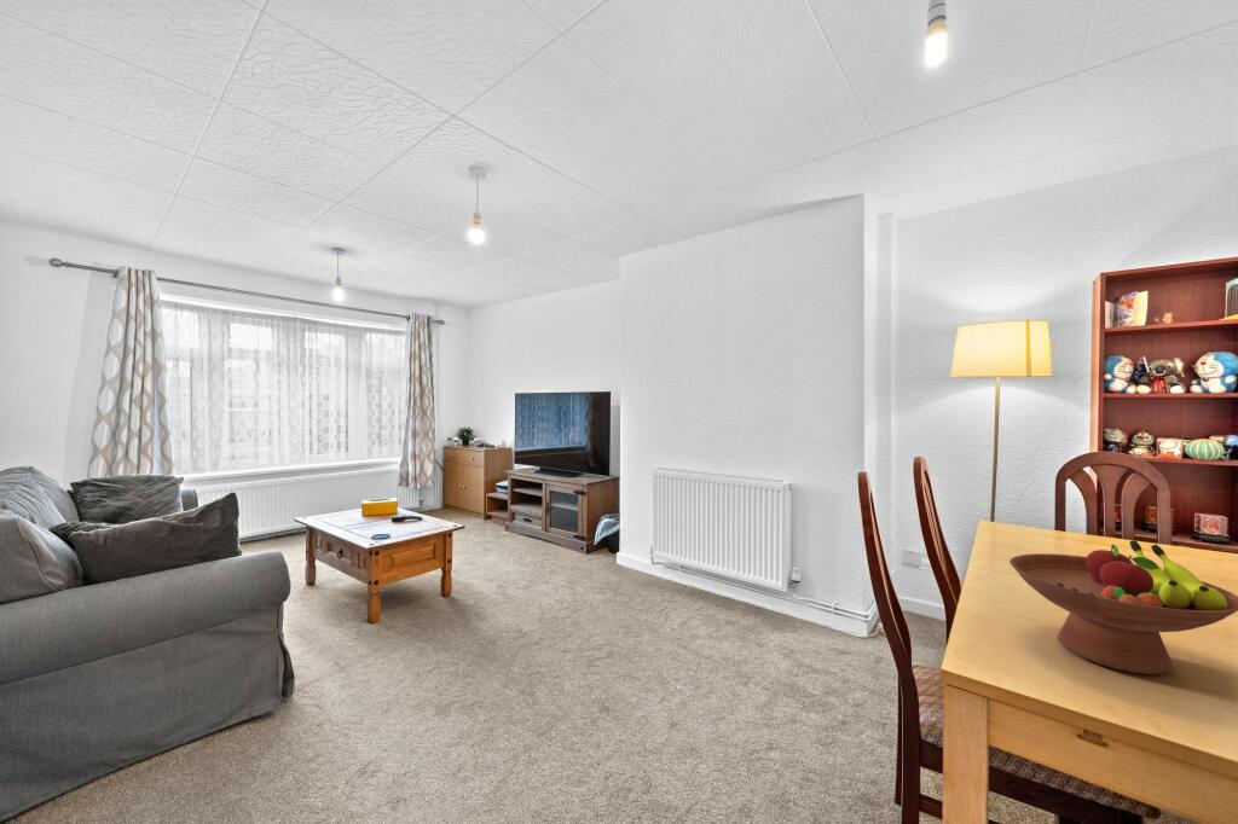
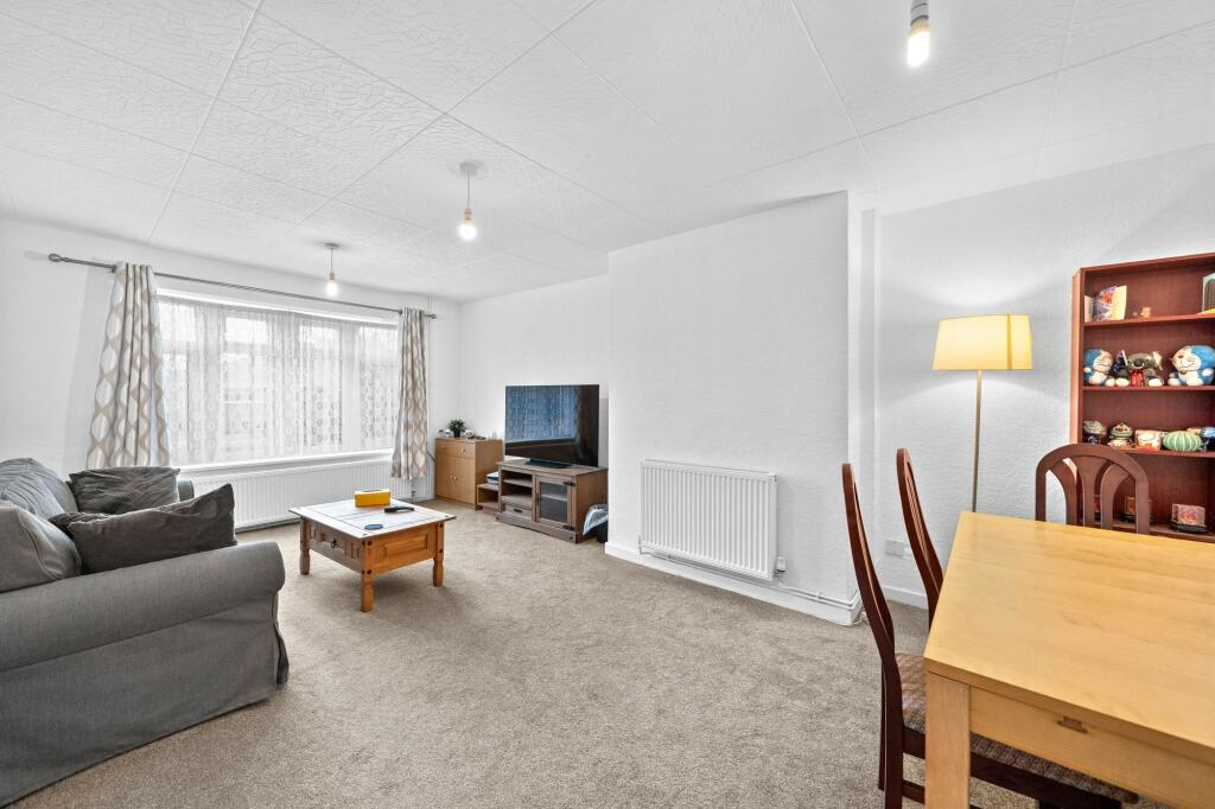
- fruit bowl (1112, 600)
